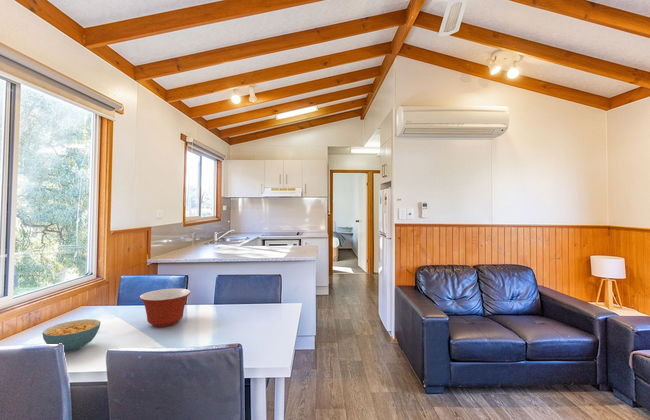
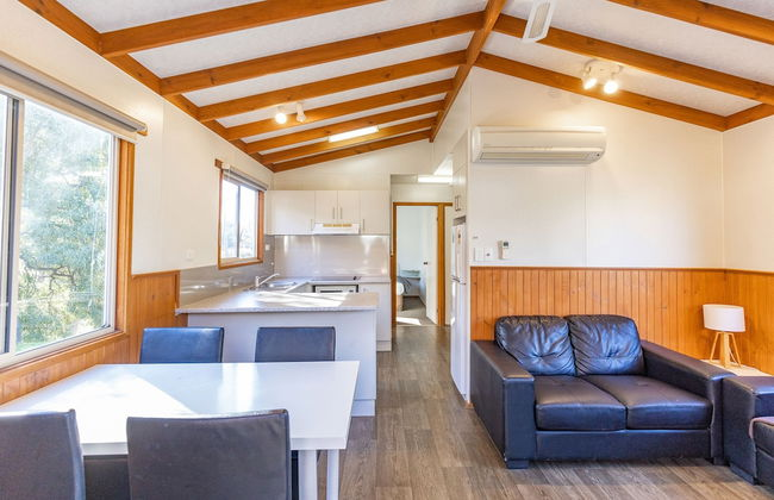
- mixing bowl (165, 308)
- cereal bowl (72, 337)
